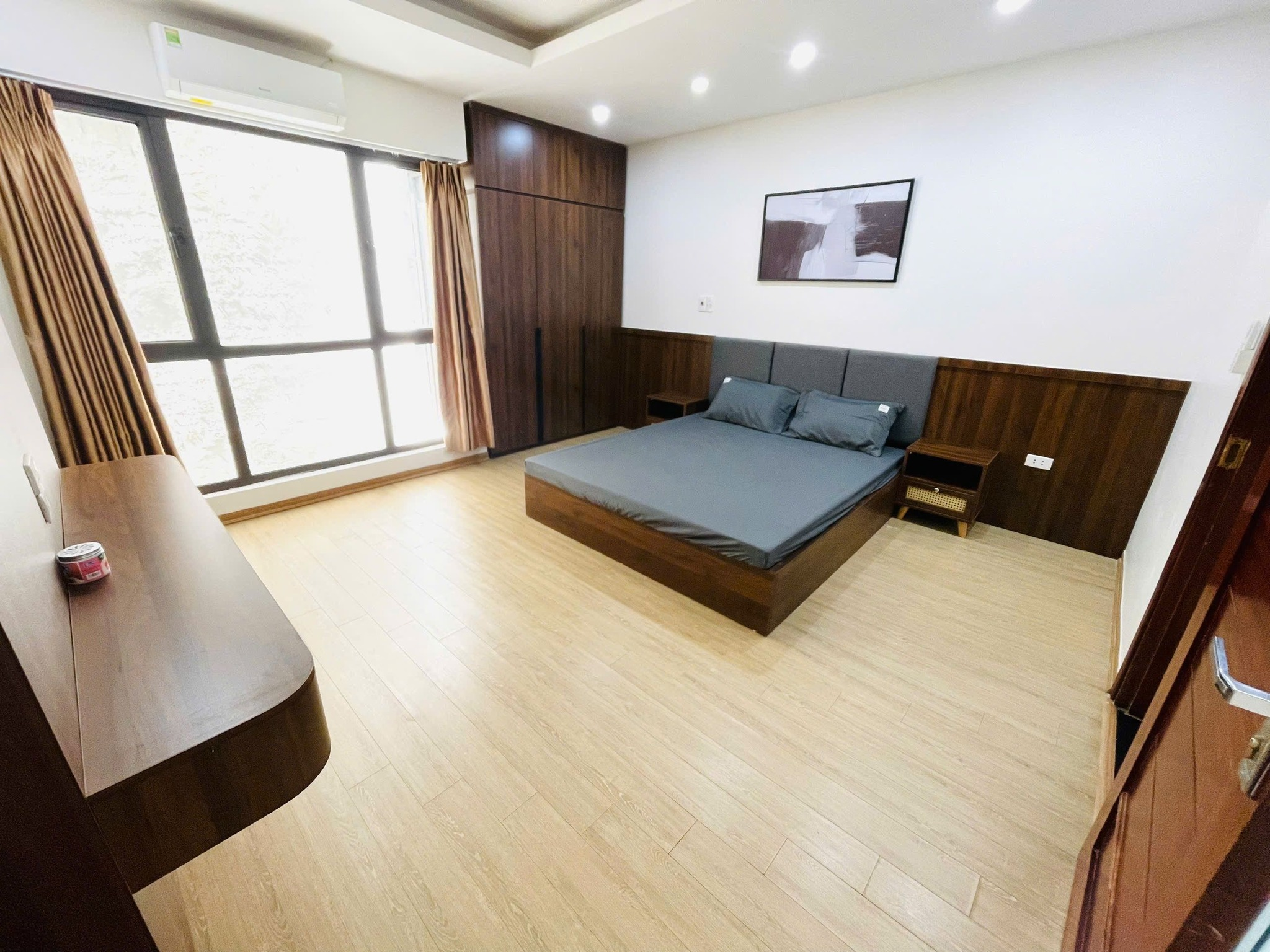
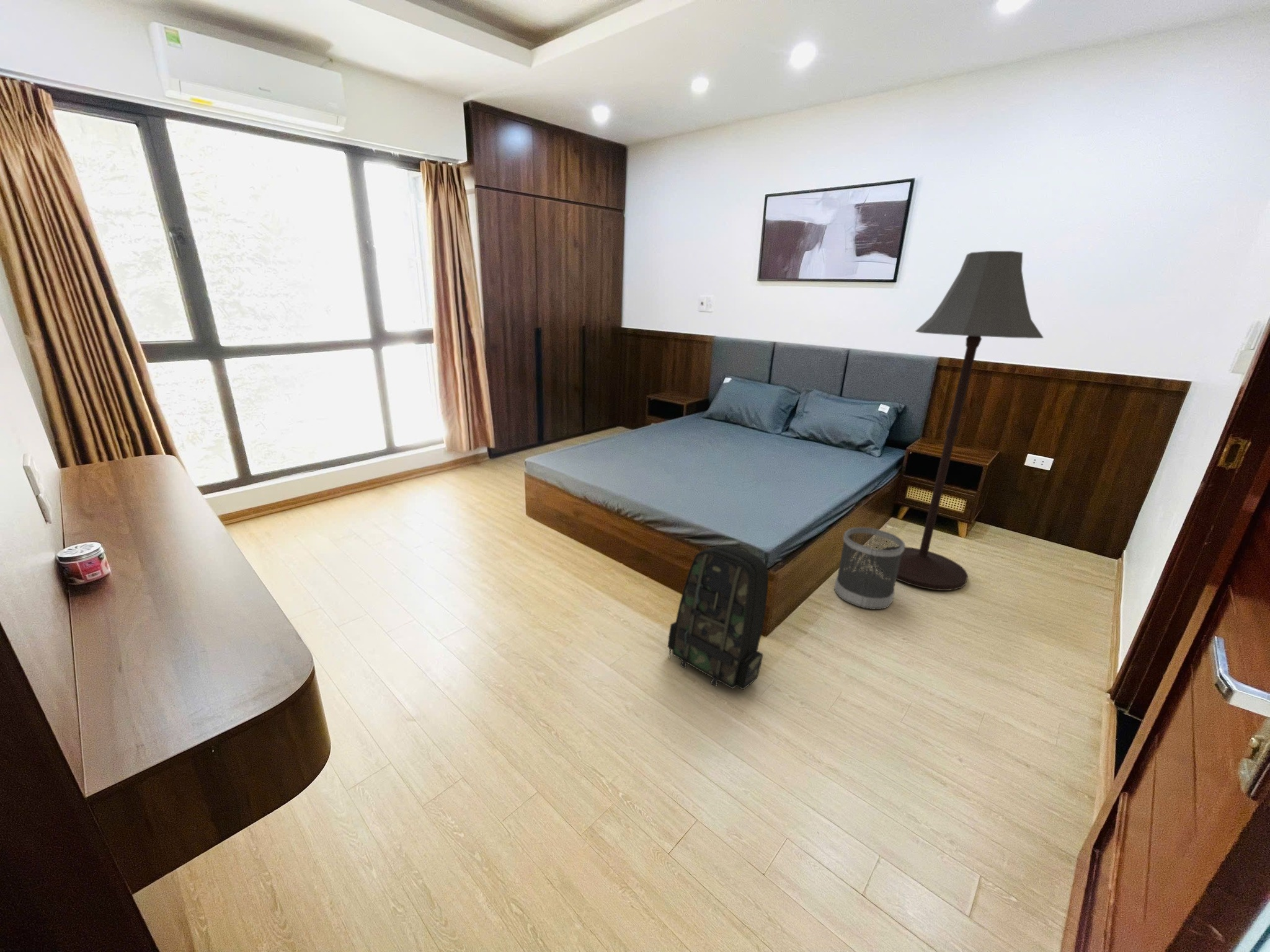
+ wastebasket (868, 566)
+ floor lamp (952, 427)
+ backpack (726, 607)
